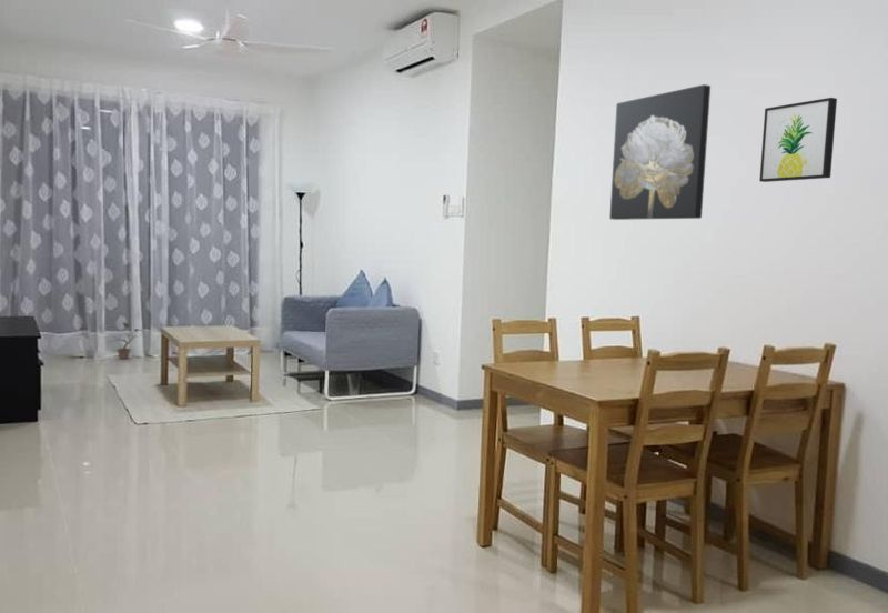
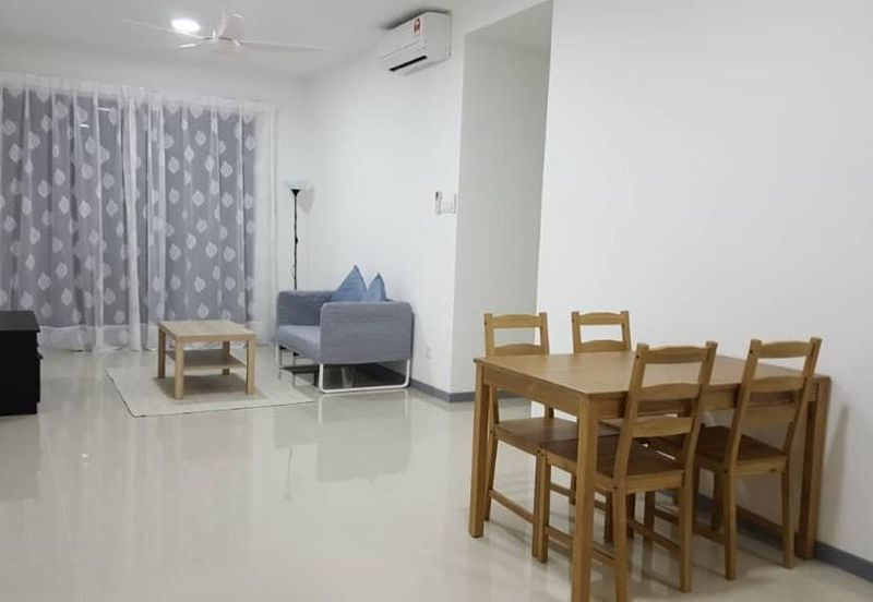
- potted plant (125, 341)
- wall art (656, 157)
- wall art (796, 141)
